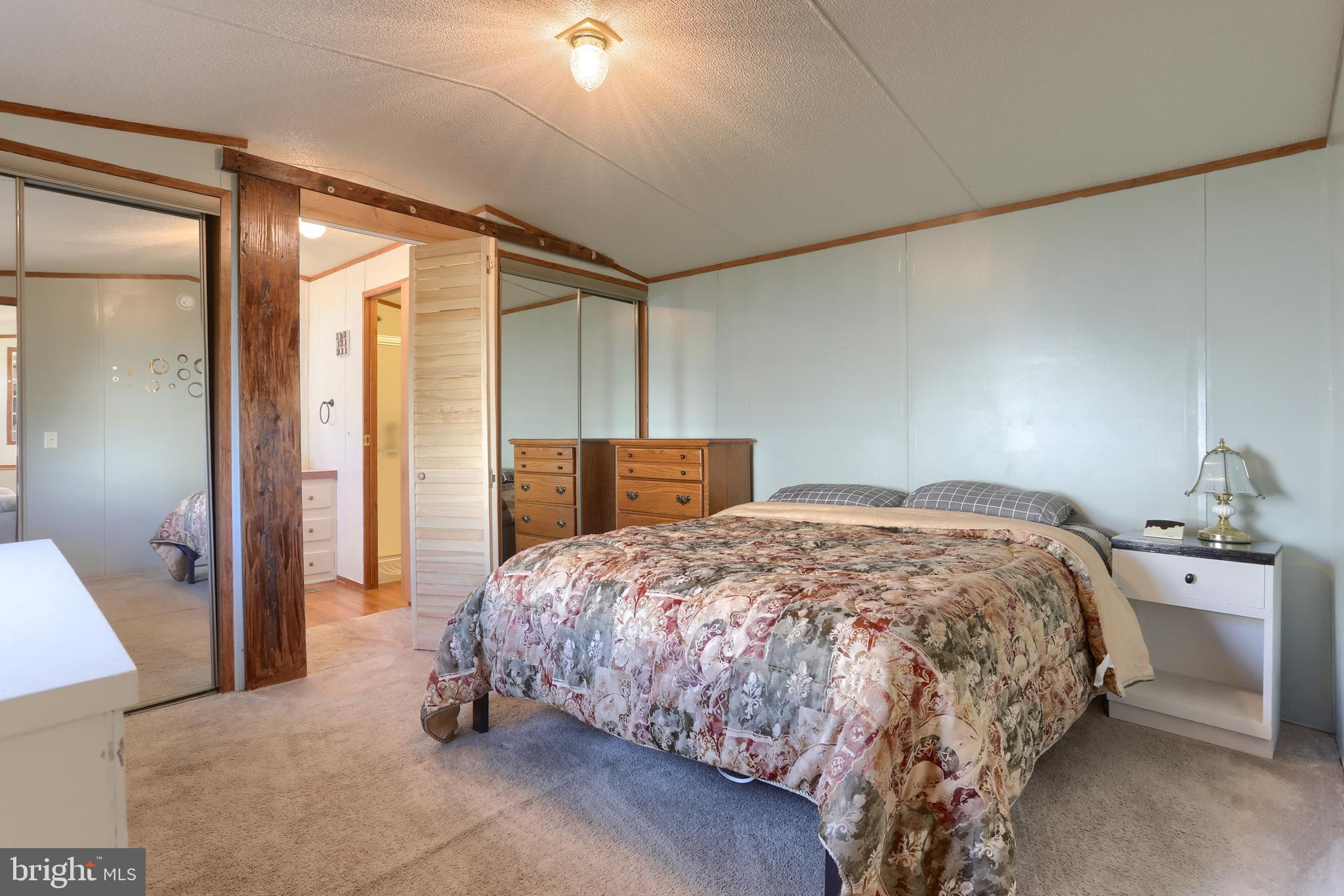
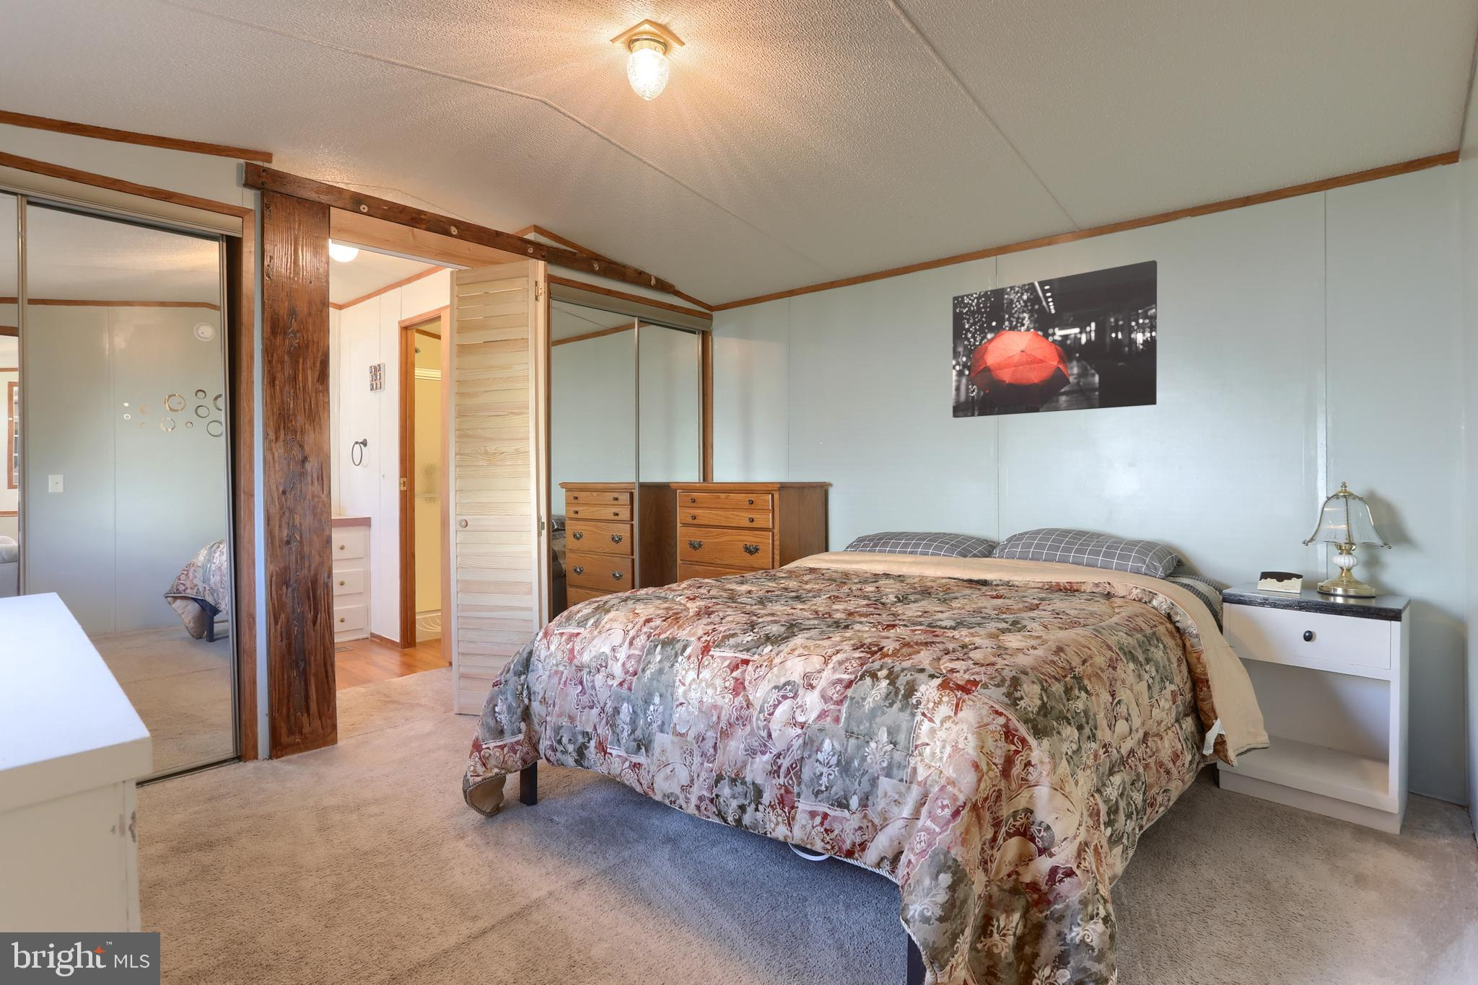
+ wall art (1046, 346)
